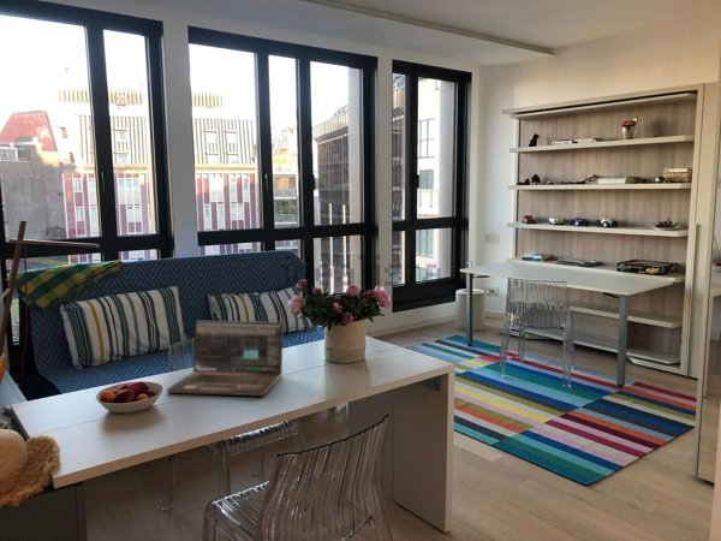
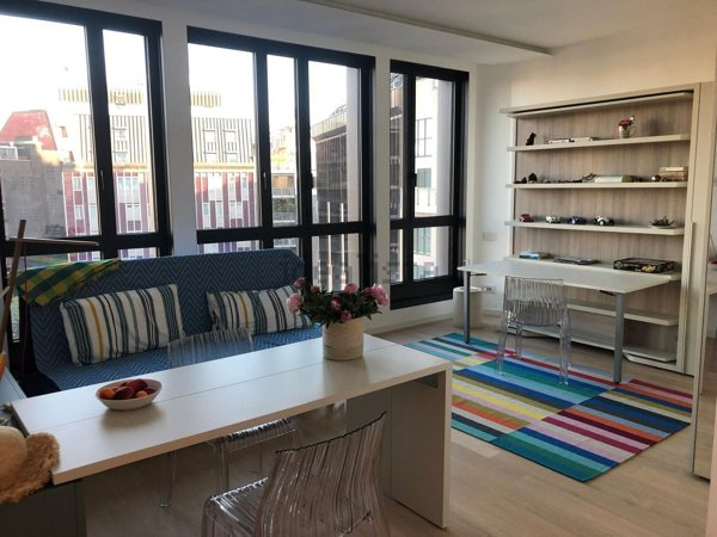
- laptop (227, 355)
